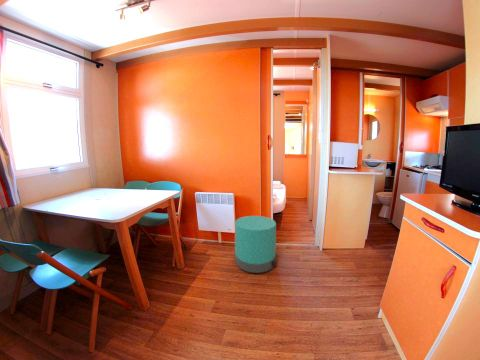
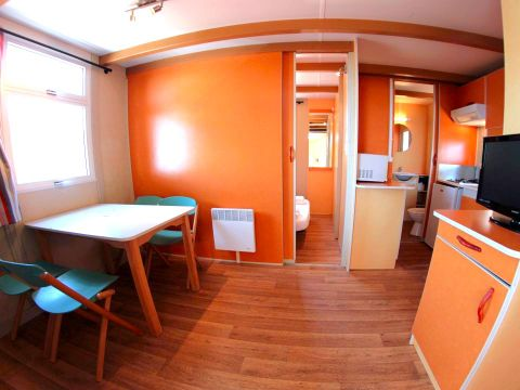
- trash can (255, 241)
